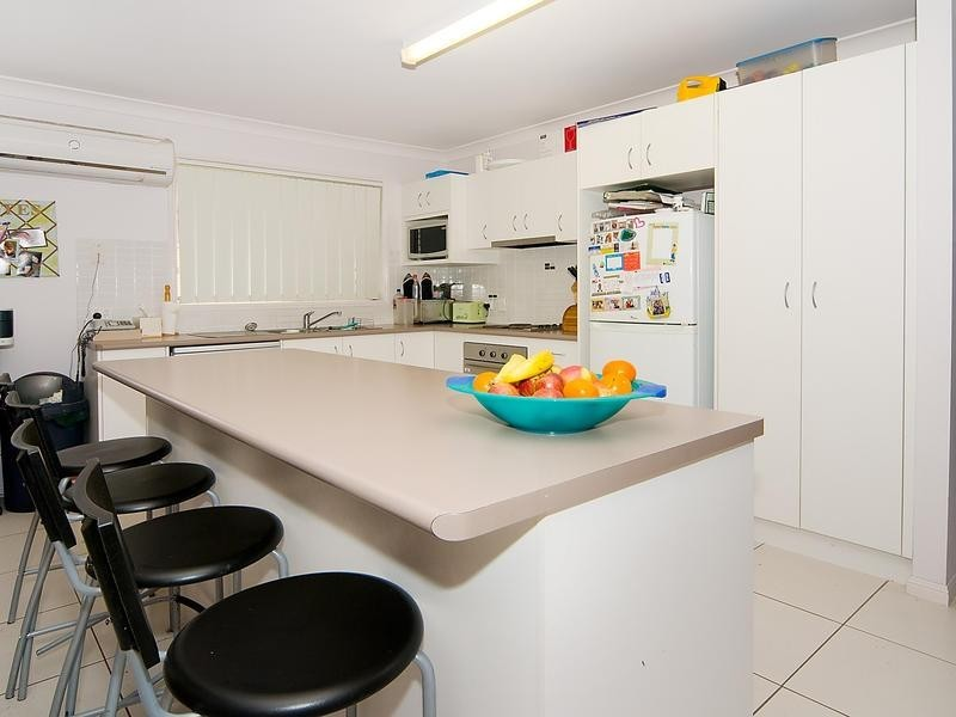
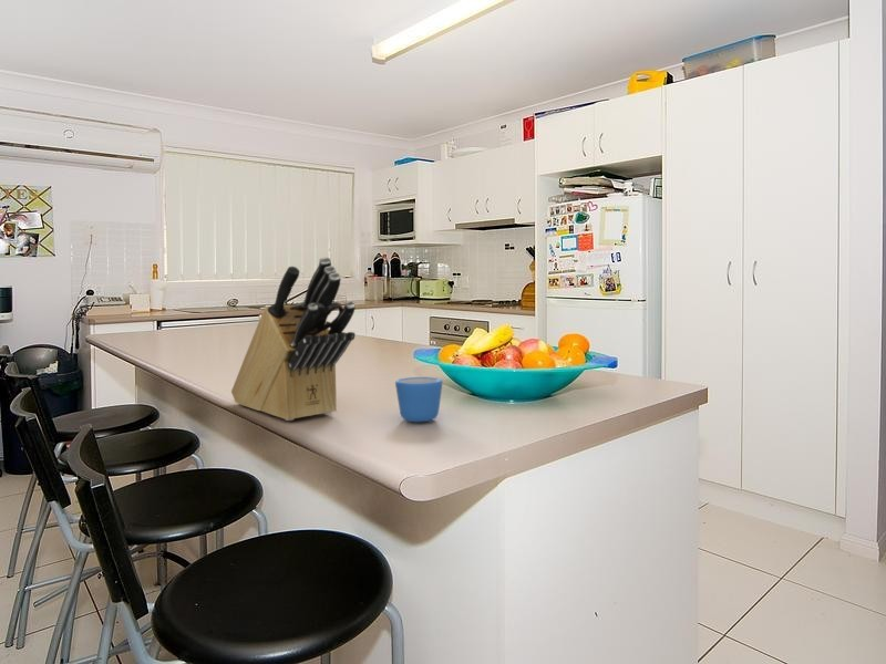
+ mug (418, 398)
+ knife block (289, 336)
